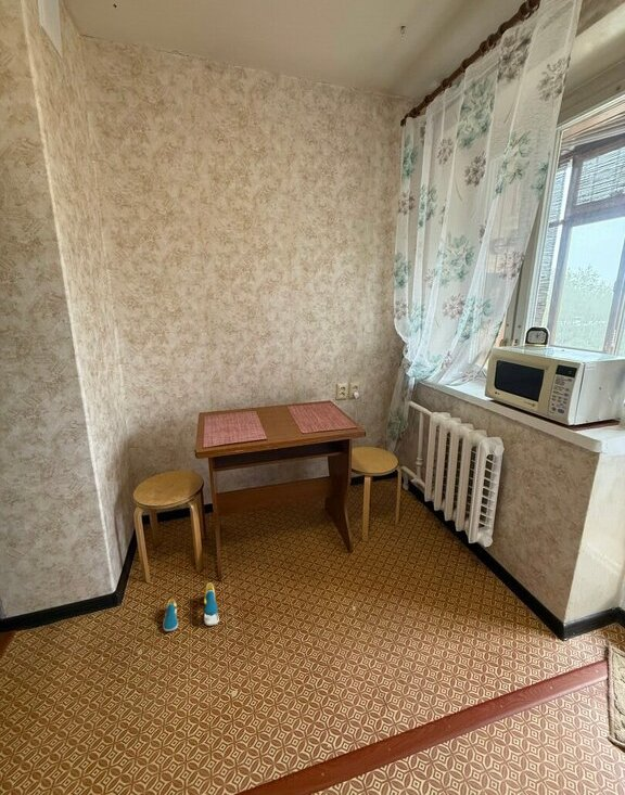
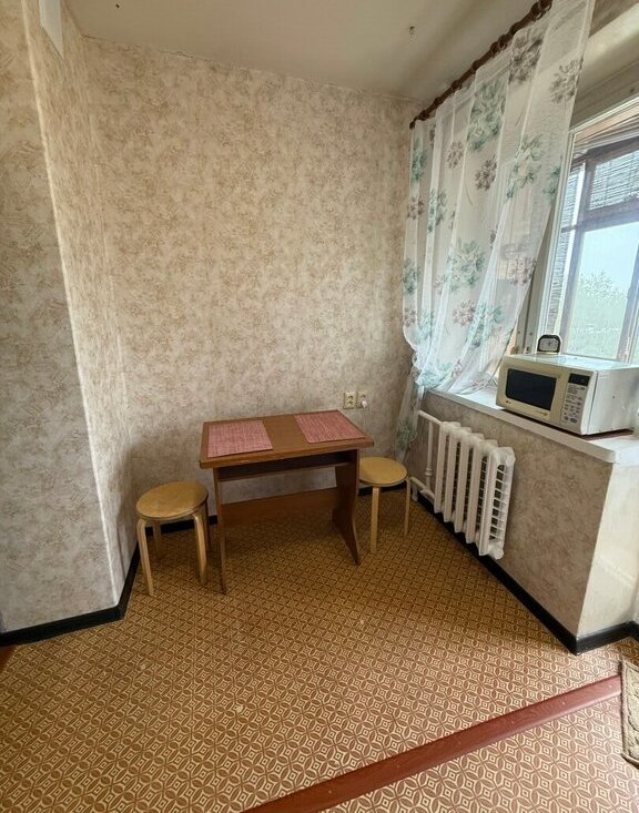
- shoe (176, 605)
